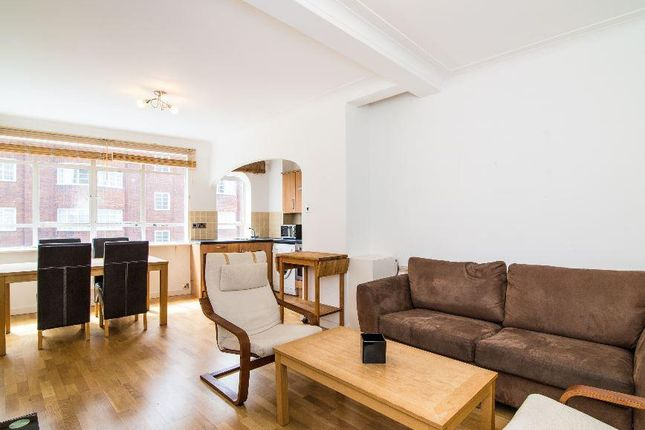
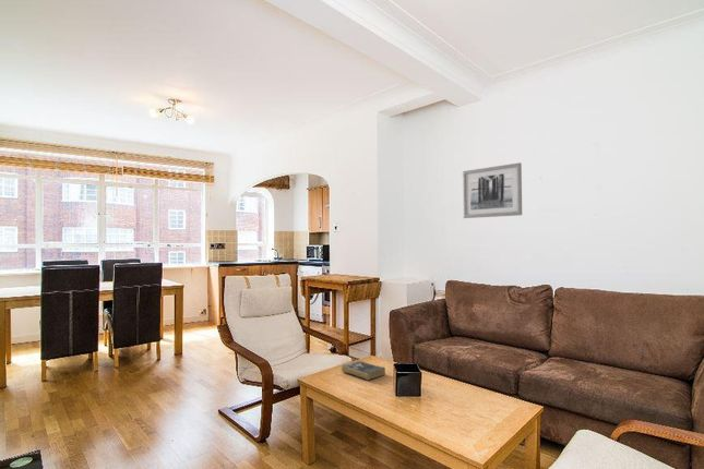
+ book (362, 369)
+ wall art (490, 192)
